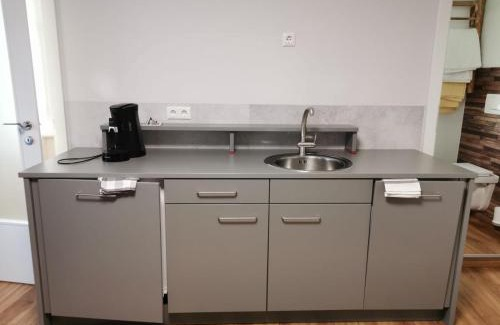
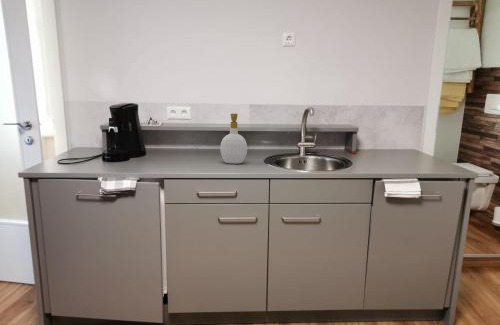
+ soap bottle (233, 138)
